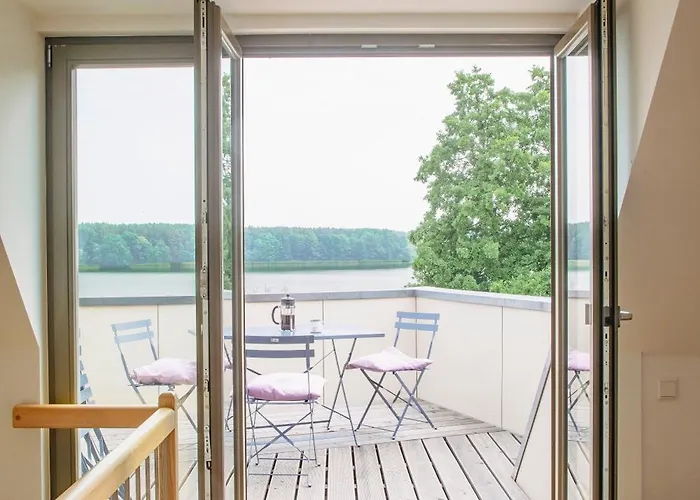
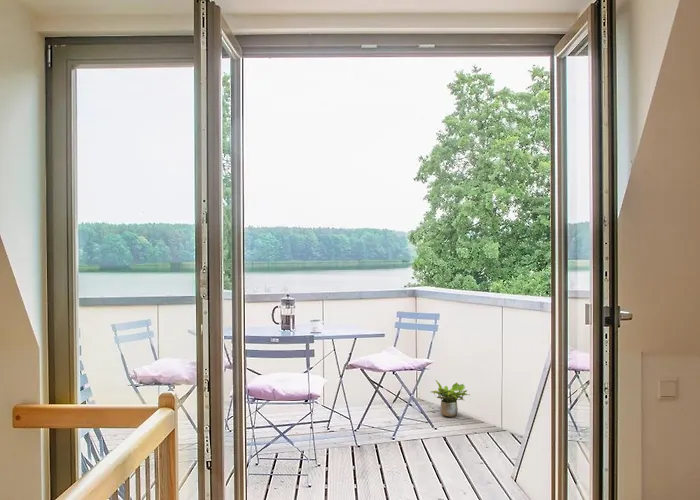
+ potted plant (450, 398)
